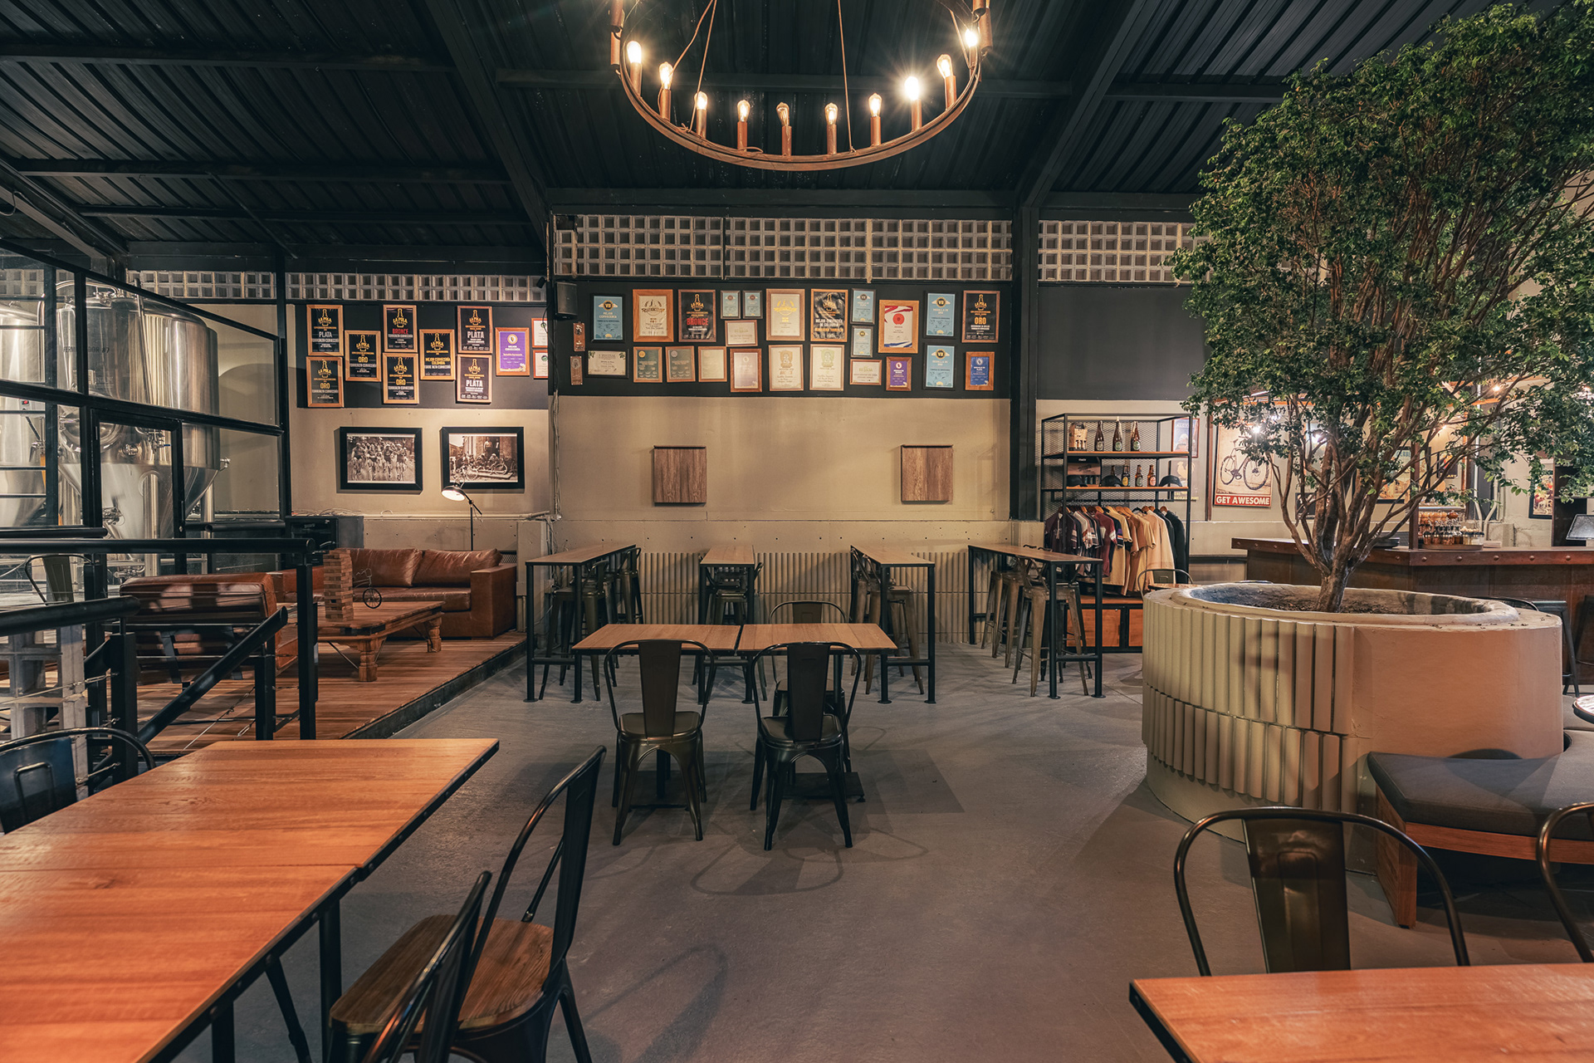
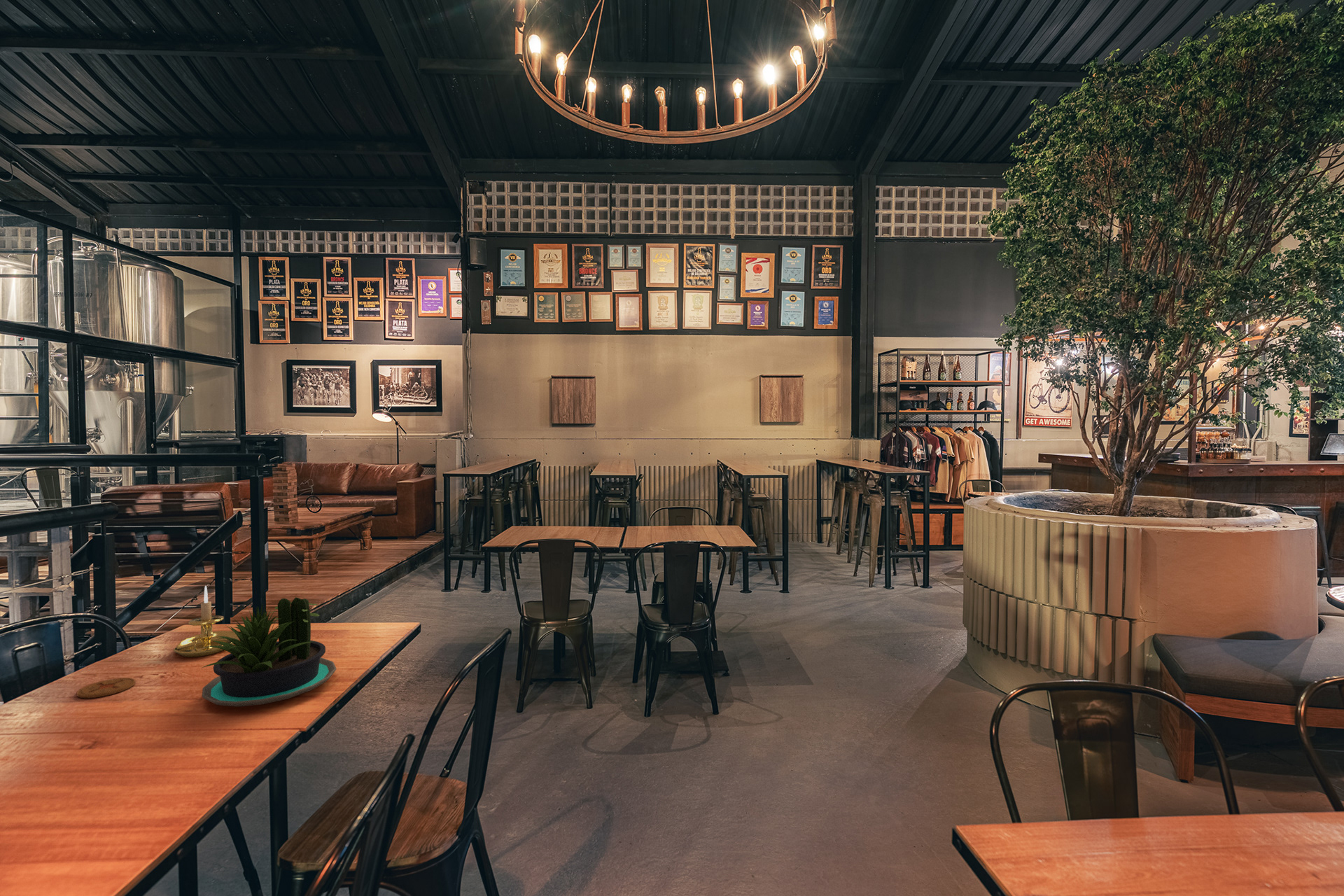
+ candle holder (204, 618)
+ potted plant (270, 647)
+ coaster (106, 687)
